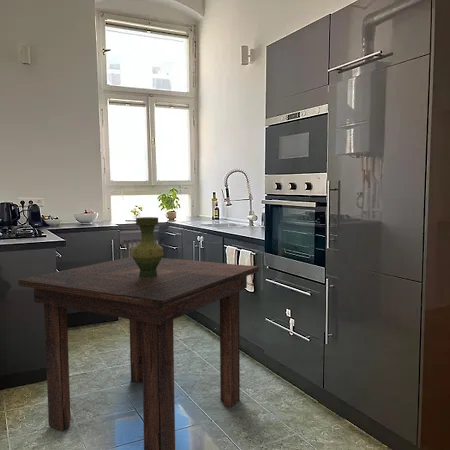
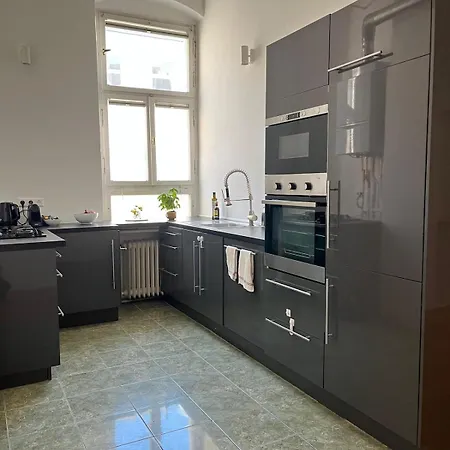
- dining table (148, 343)
- vase (147, 246)
